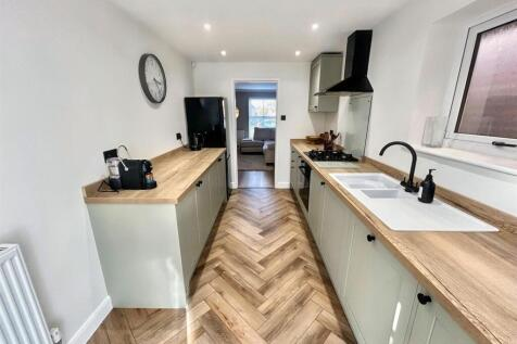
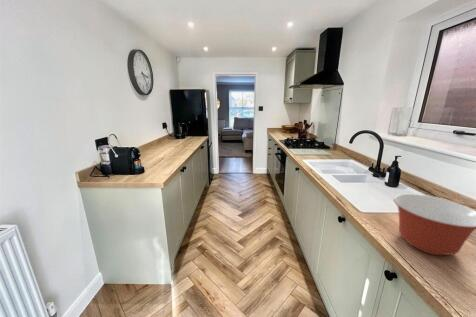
+ mixing bowl (430, 226)
